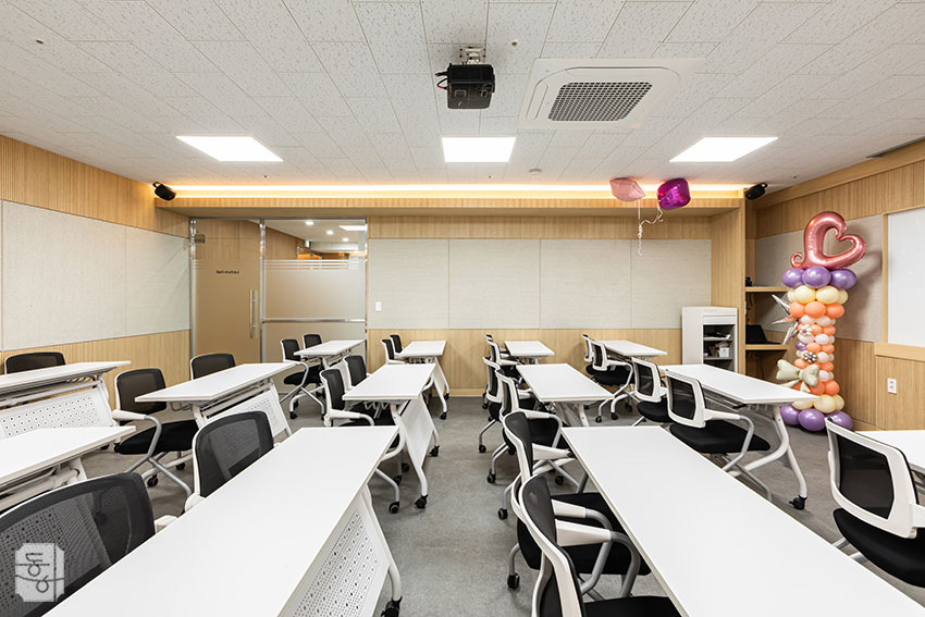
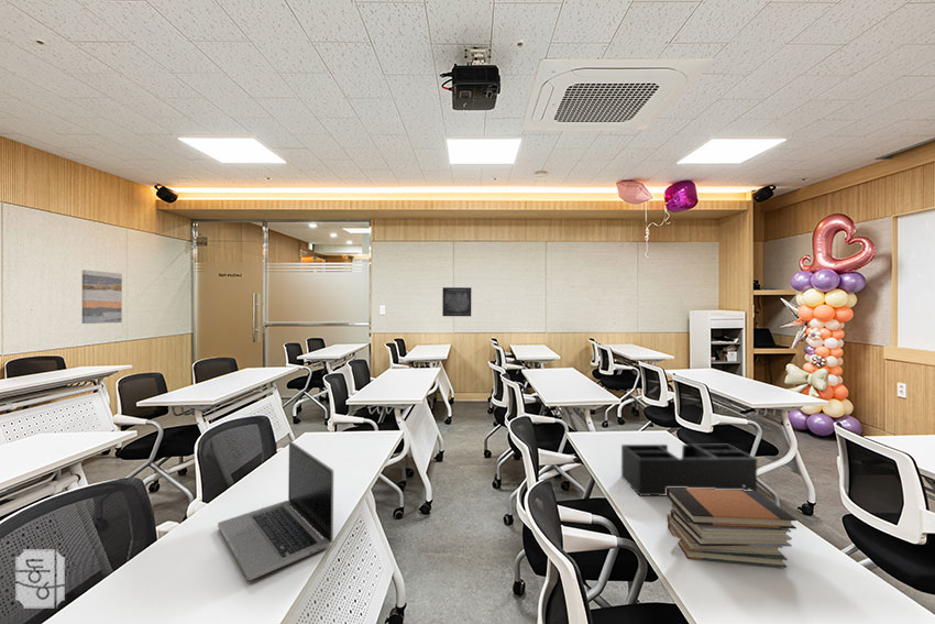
+ desk organizer (685, 468)
+ laptop (274, 504)
+ wall art (102, 297)
+ book stack (725, 524)
+ wall art (457, 302)
